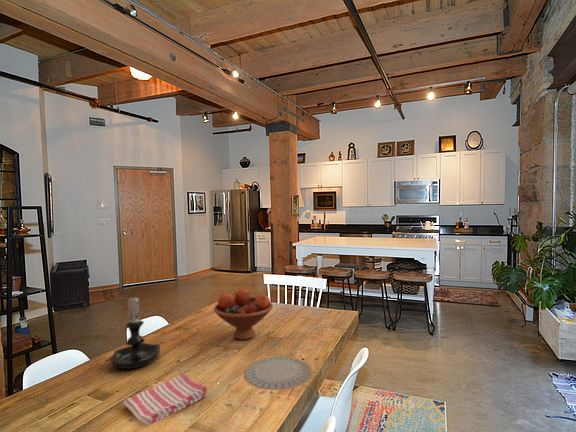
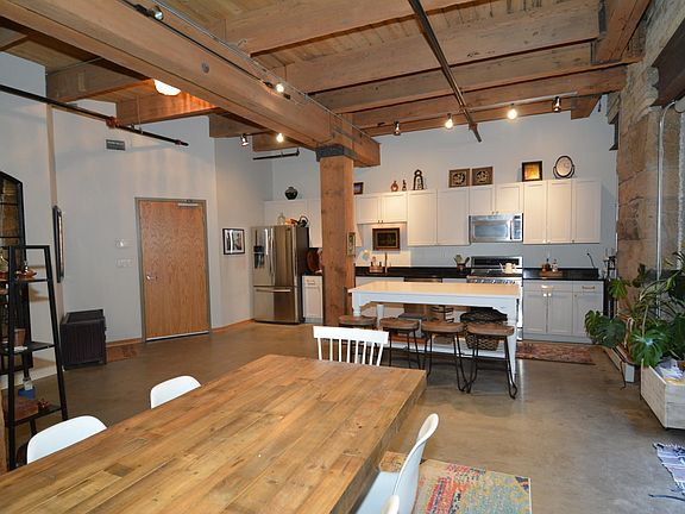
- chinaware (278, 370)
- candle holder (135, 327)
- fruit bowl (243, 315)
- dish towel (166, 395)
